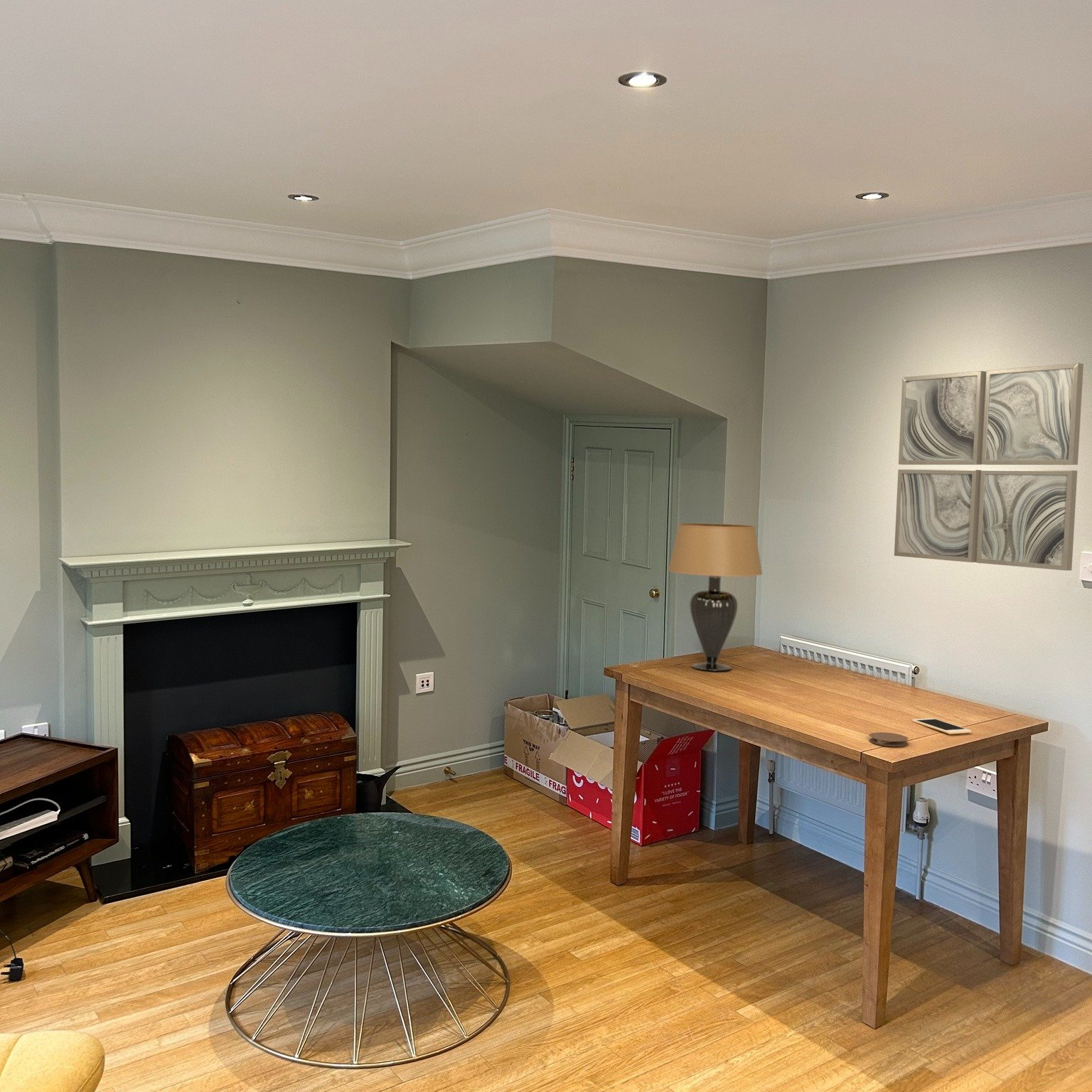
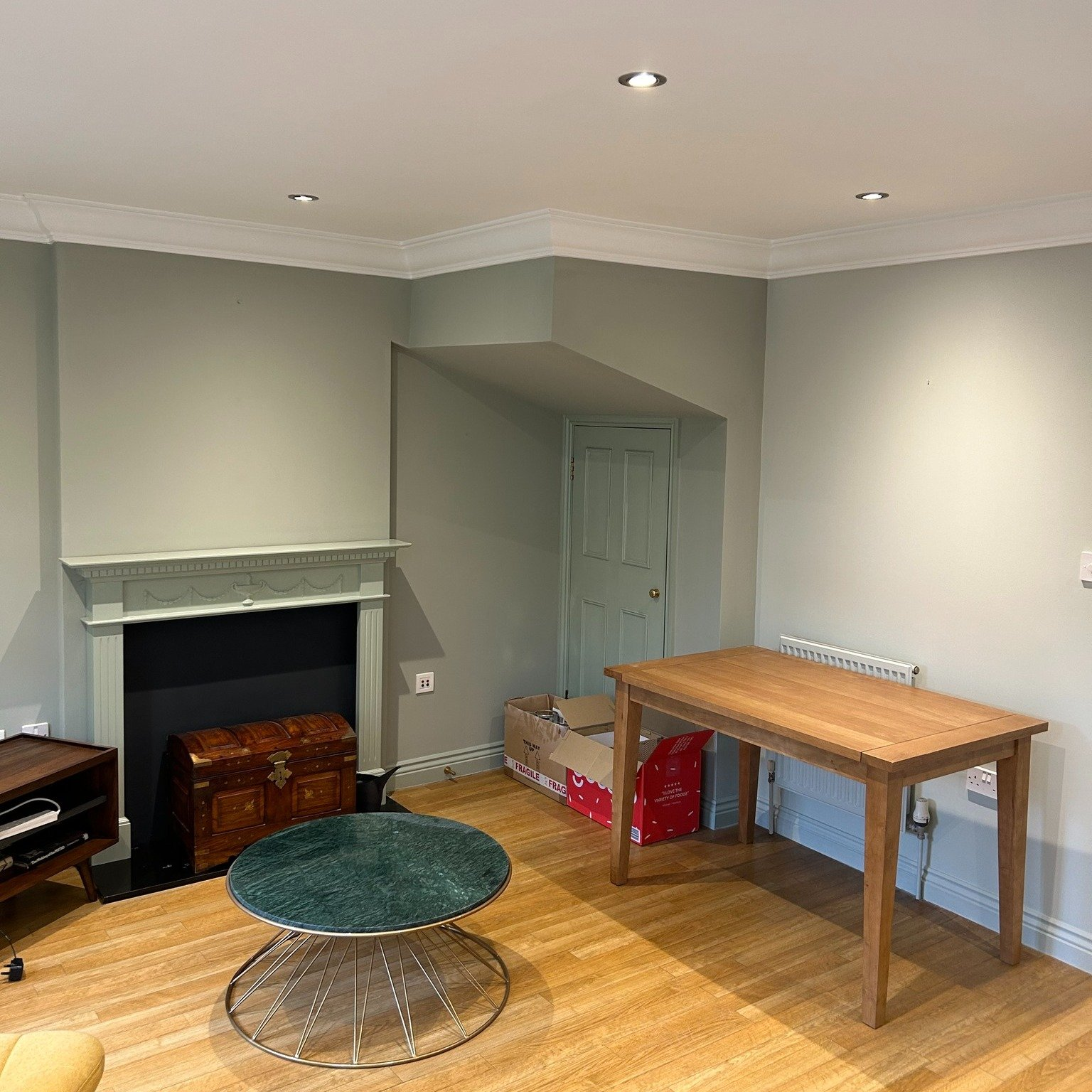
- wall art (981, 464)
- cell phone (941, 726)
- table lamp (714, 596)
- coaster (888, 739)
